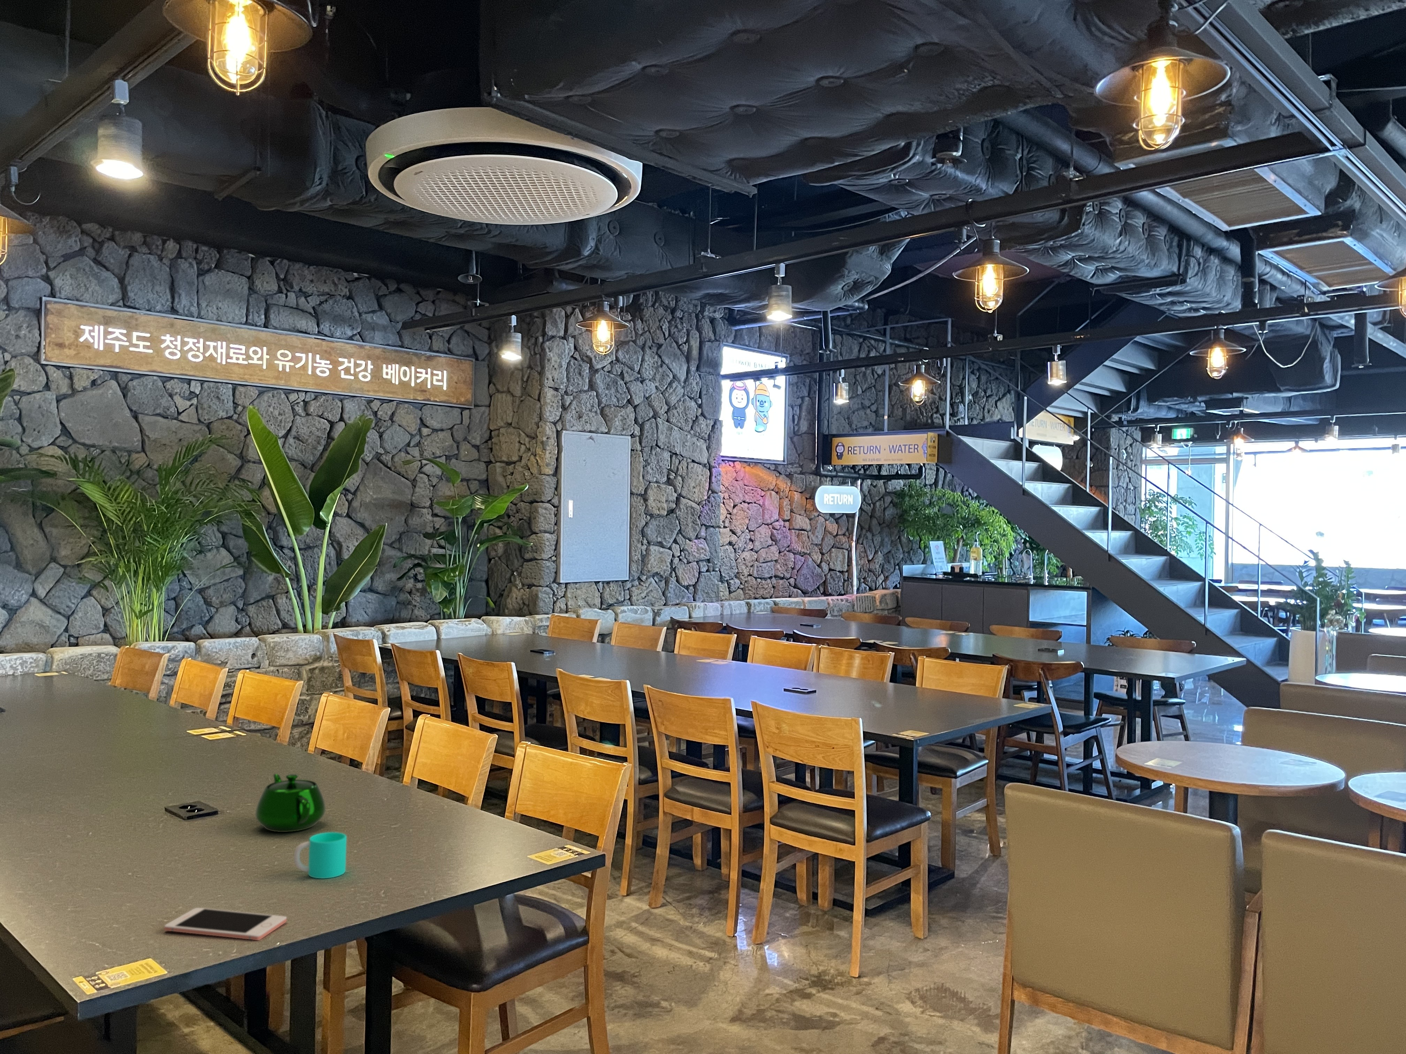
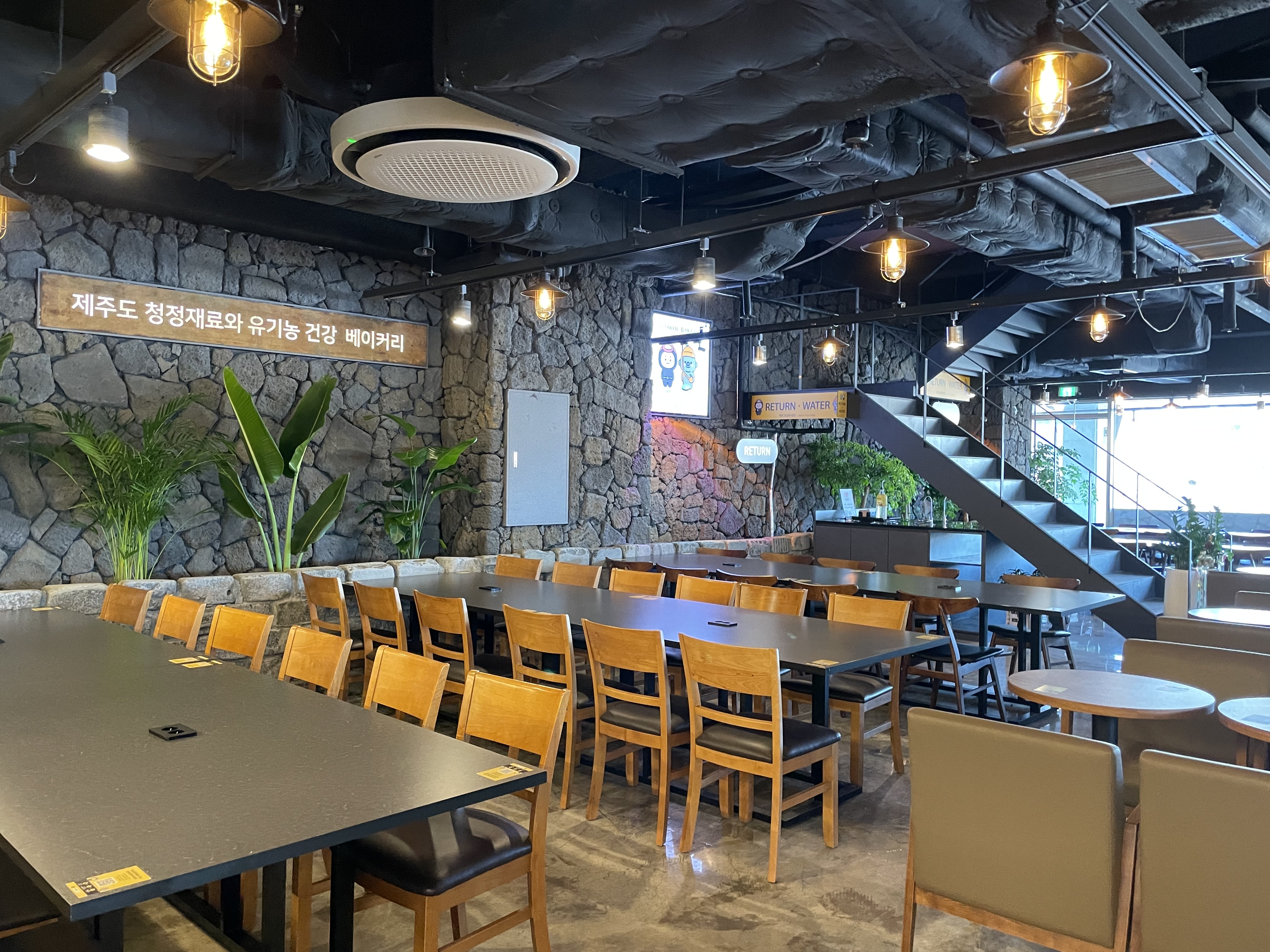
- cup (320, 856)
- teapot (290, 799)
- cell phone (226, 923)
